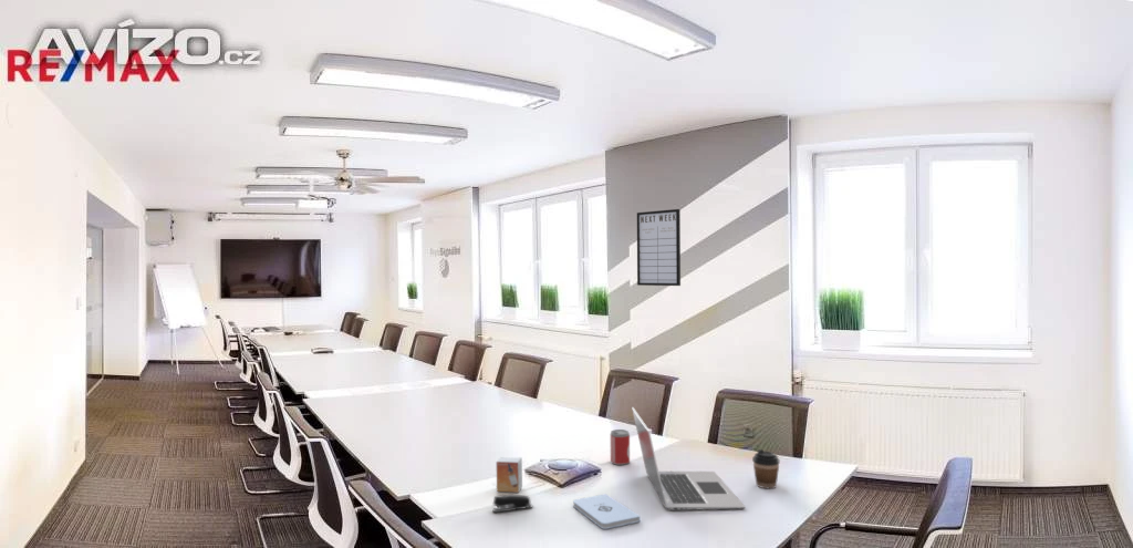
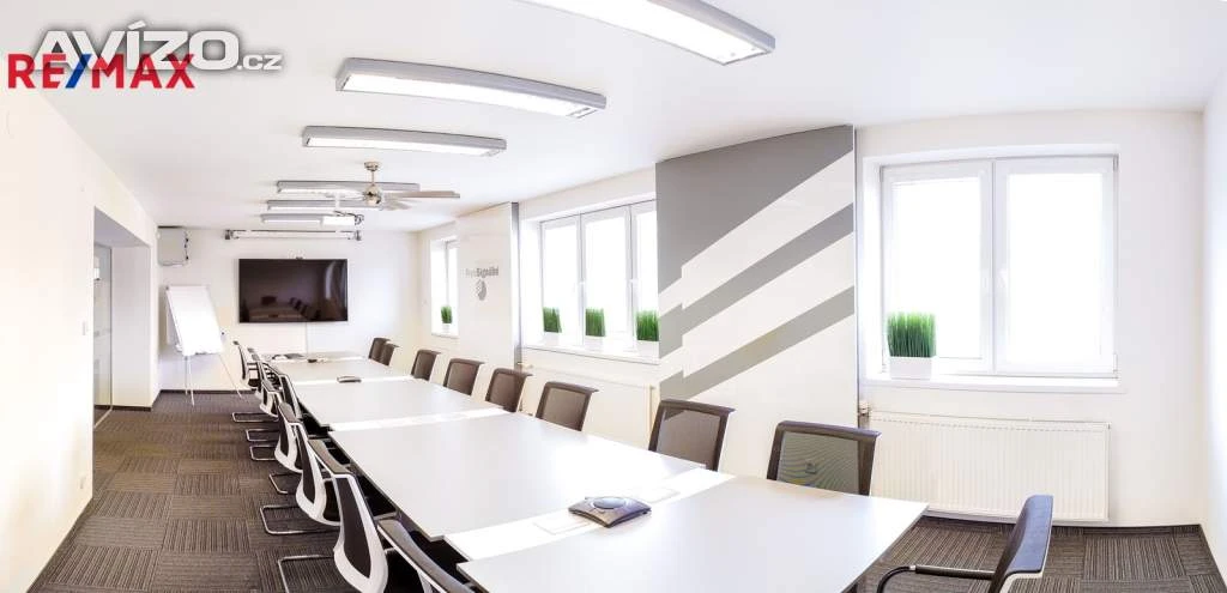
- writing board (657, 248)
- beer can (620, 446)
- laptop (684, 472)
- small box (509, 474)
- stapler (512, 500)
- coffee cup (766, 467)
- notepad (604, 510)
